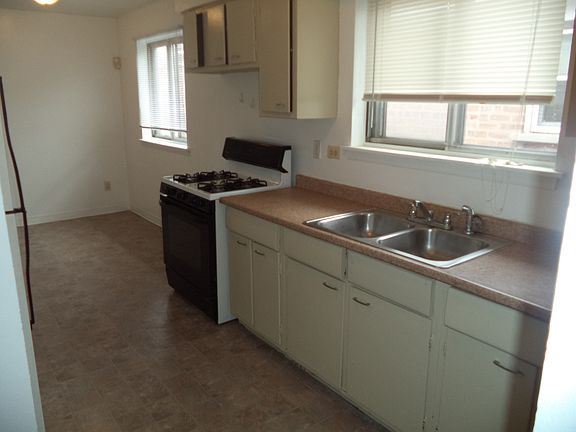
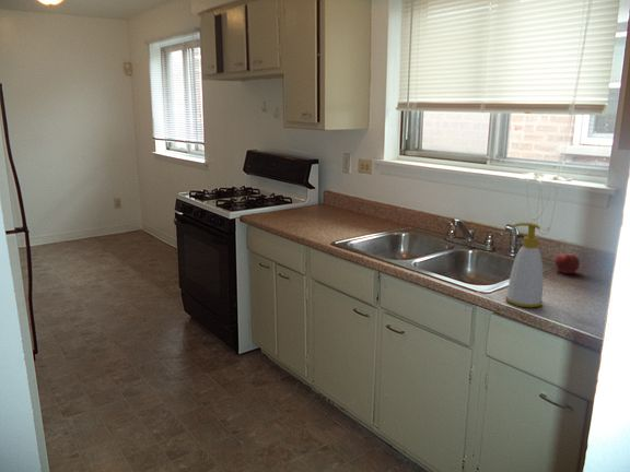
+ soap bottle (527, 263)
+ fruit (567, 262)
